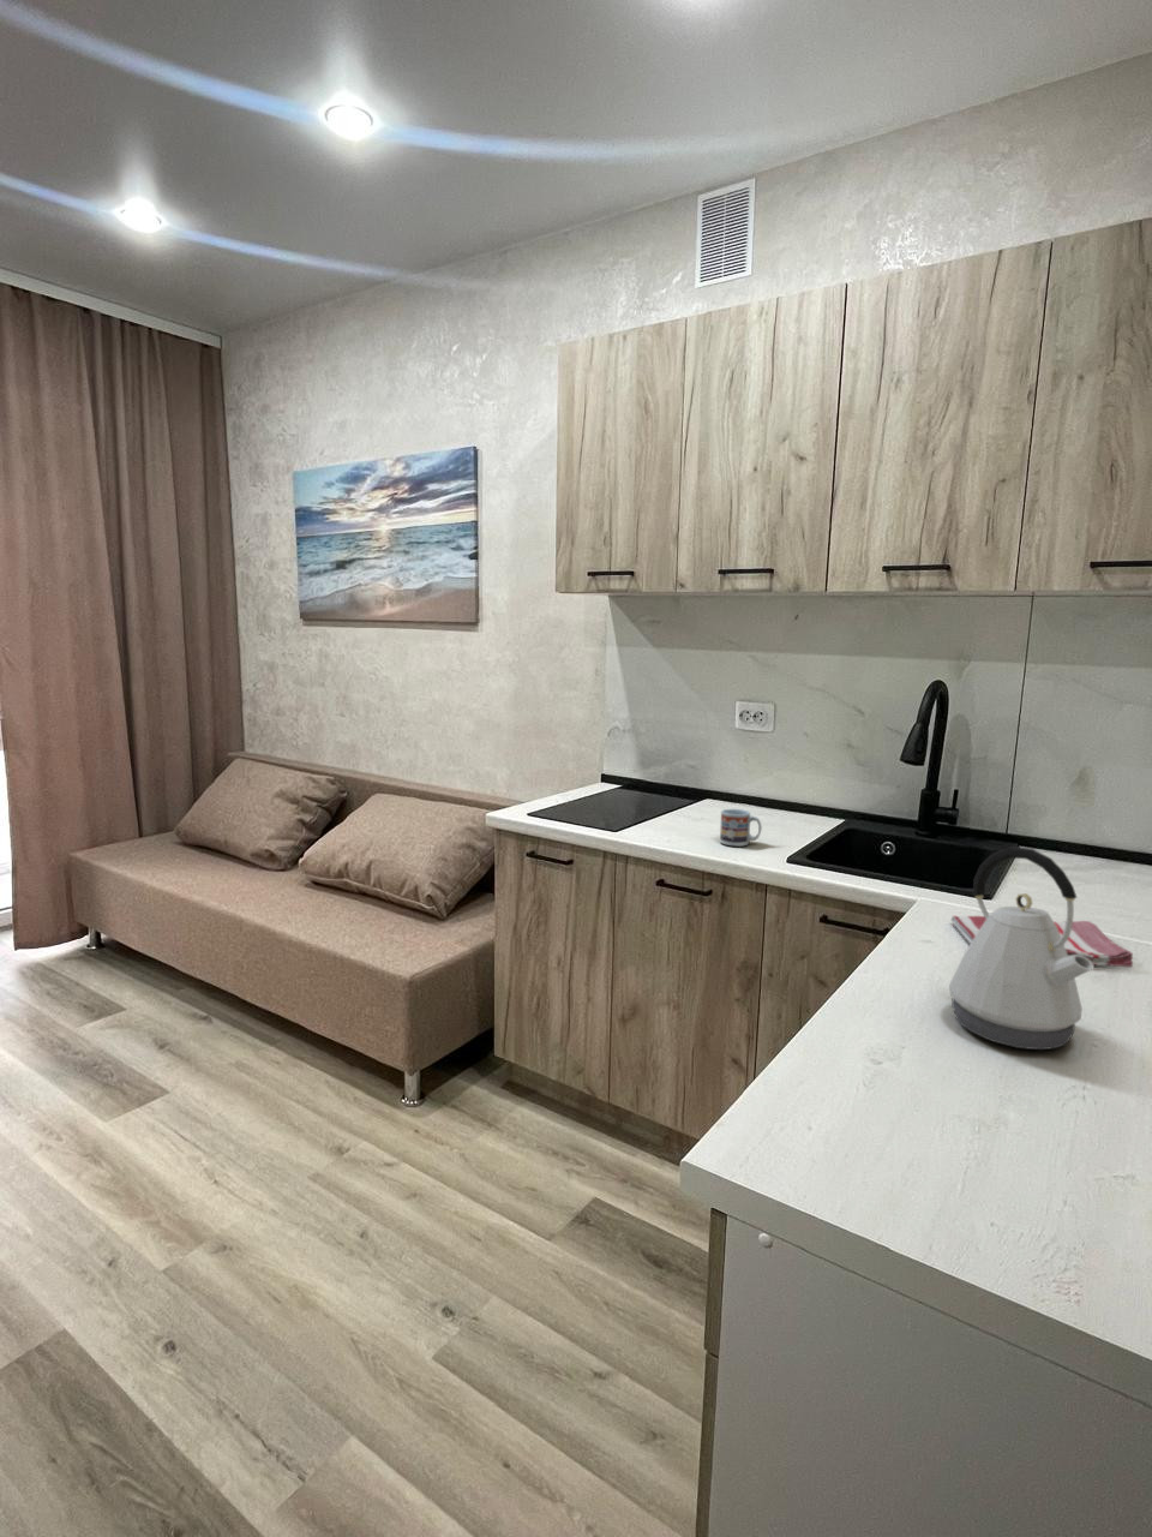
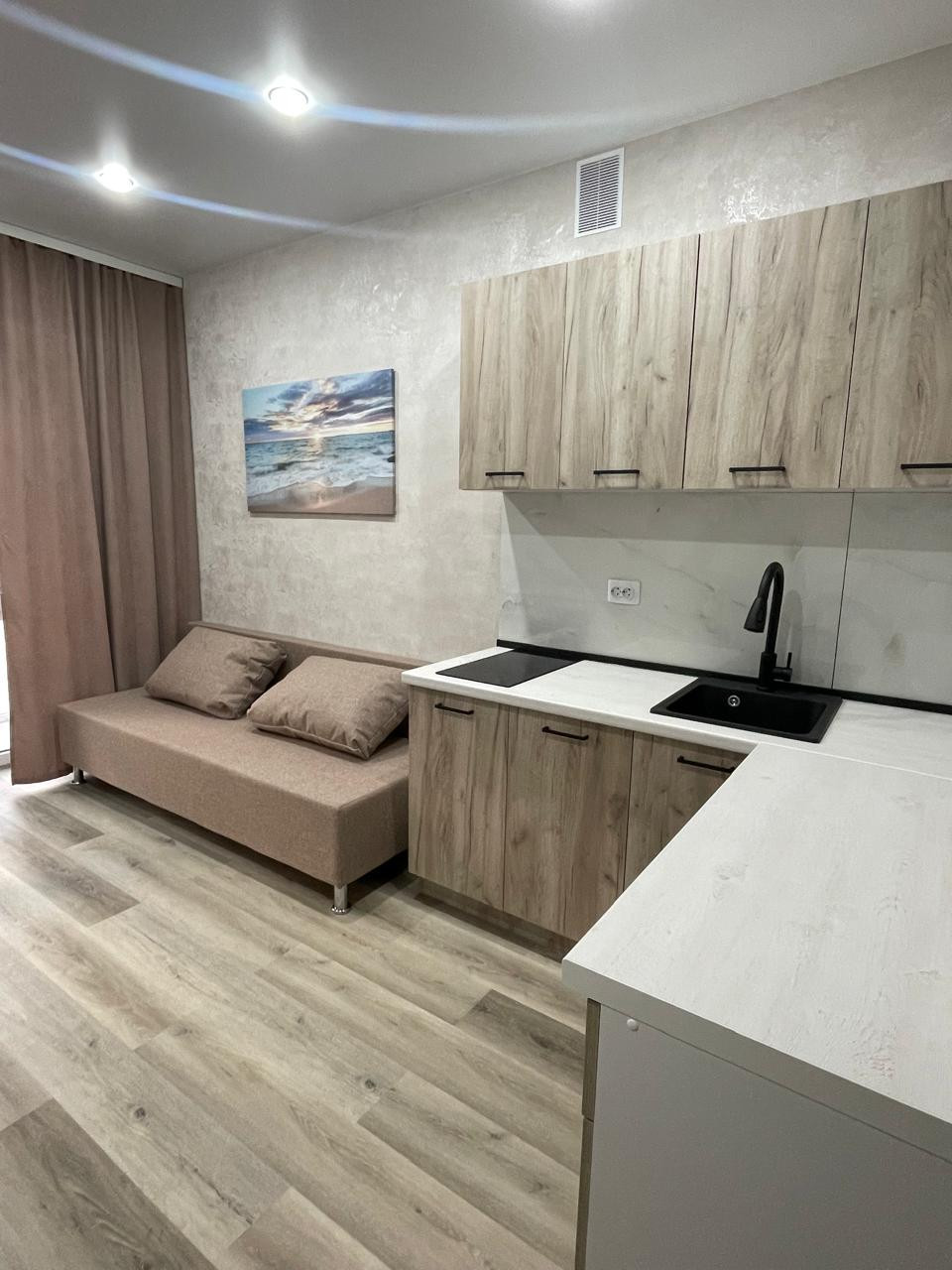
- kettle (1023, 942)
- dish towel (1058, 928)
- cup (741, 828)
